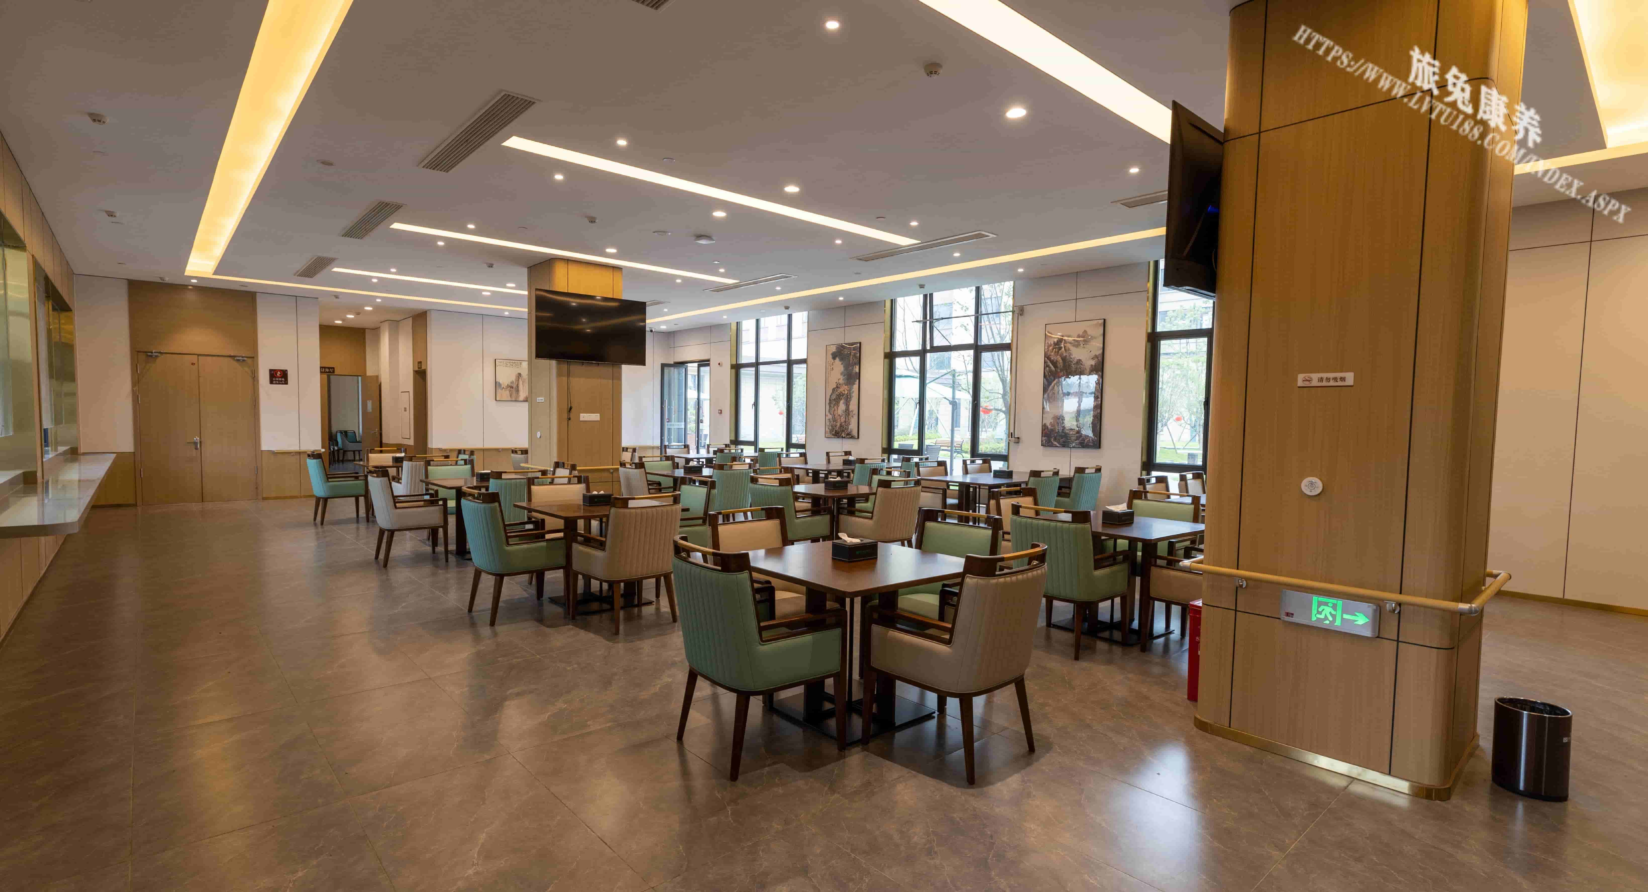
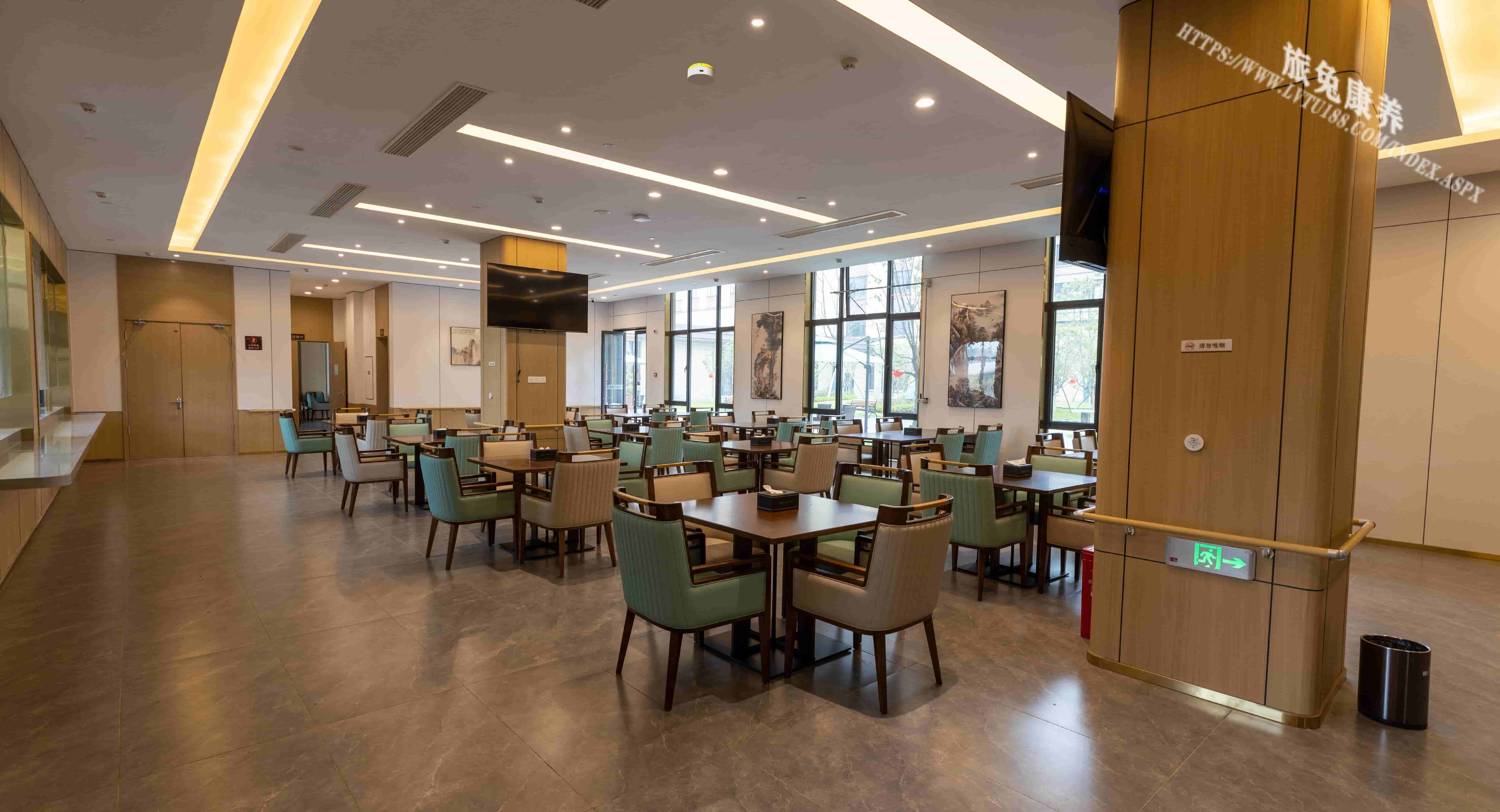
+ smoke detector (701, 74)
